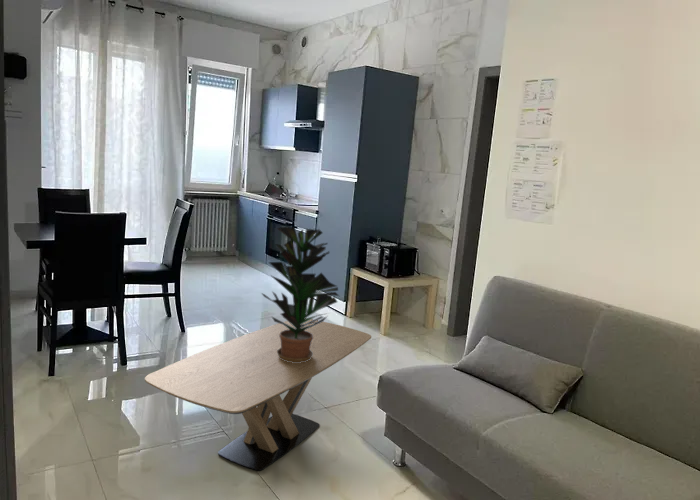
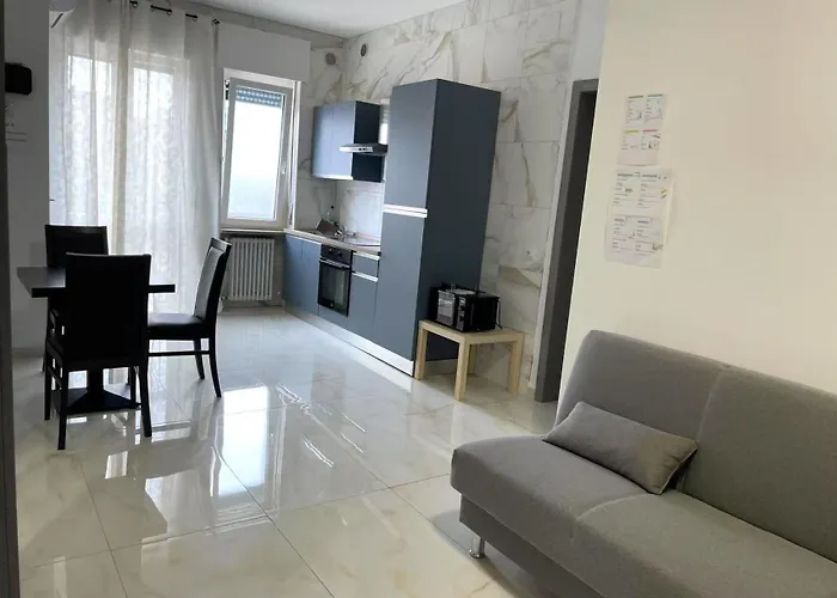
- coffee table (272, 397)
- potted plant (305, 292)
